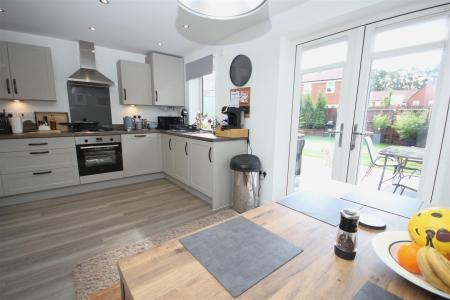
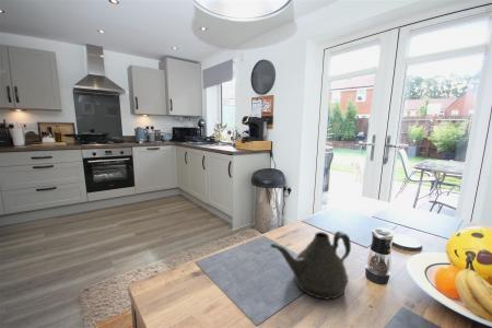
+ teapot (309, 259)
